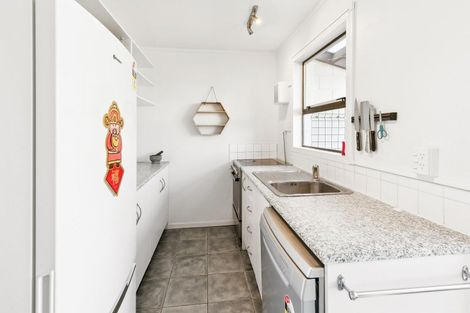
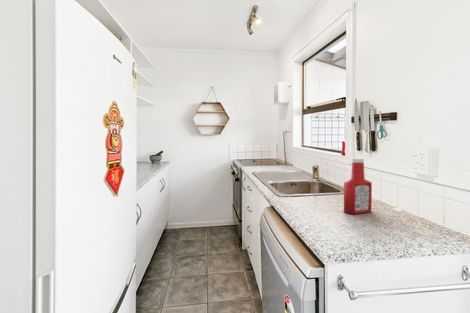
+ soap bottle (357, 185)
